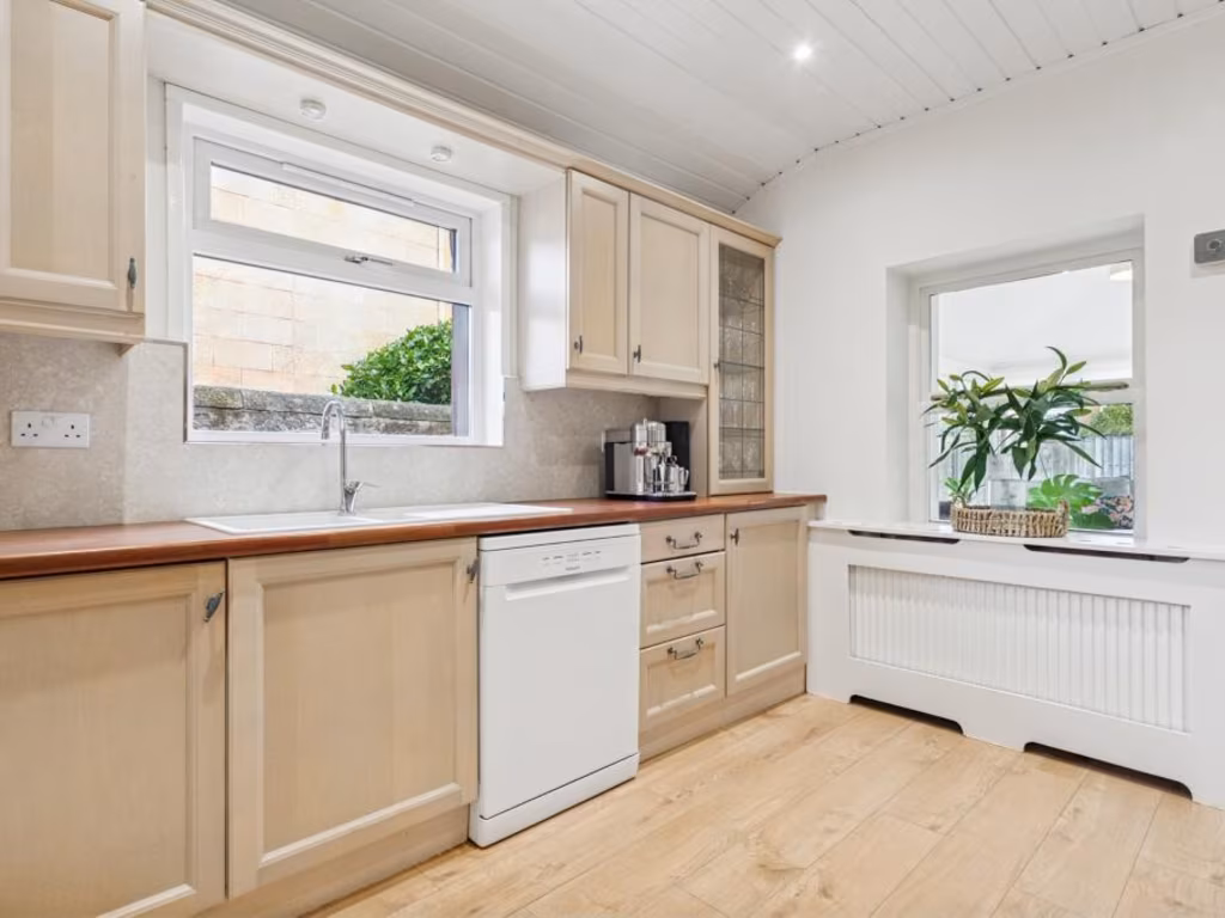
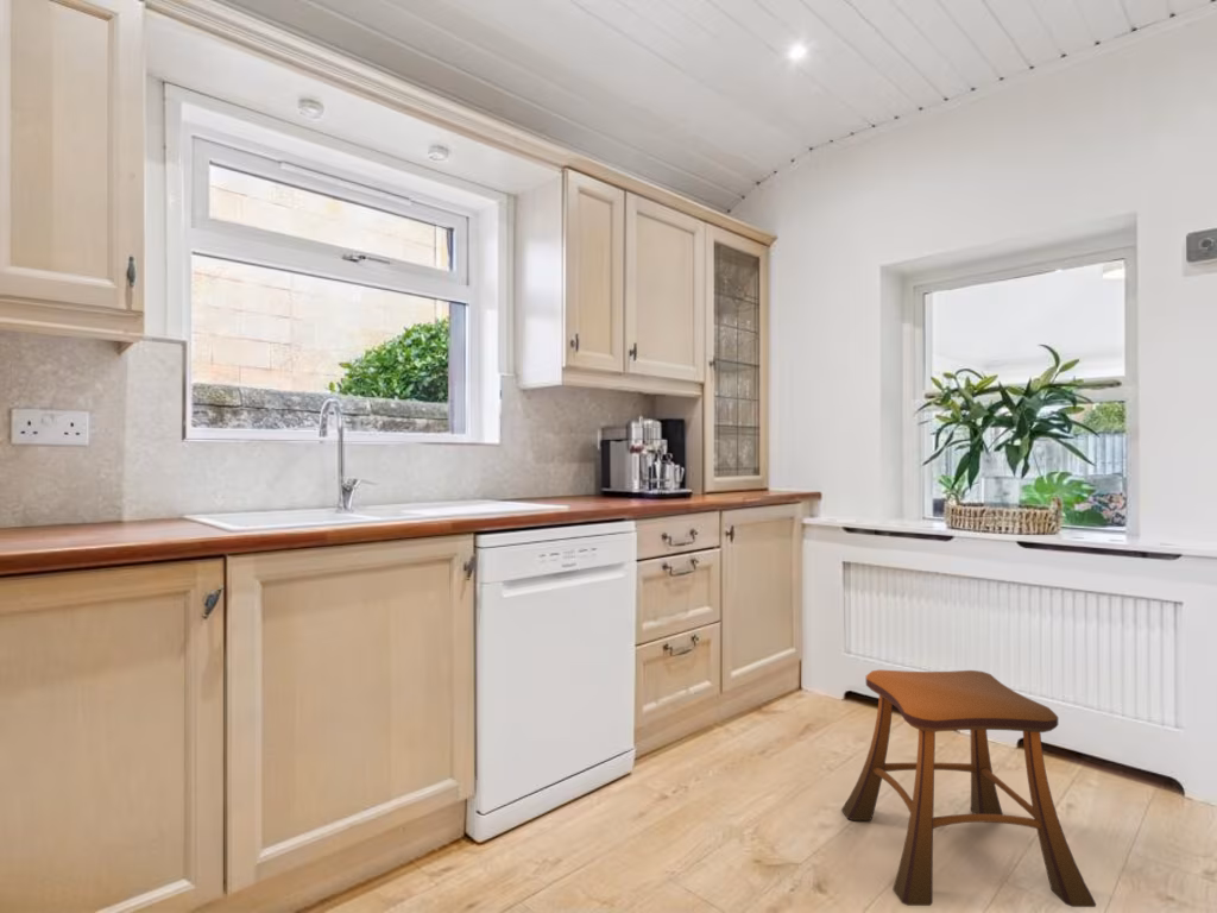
+ stool (953, 769)
